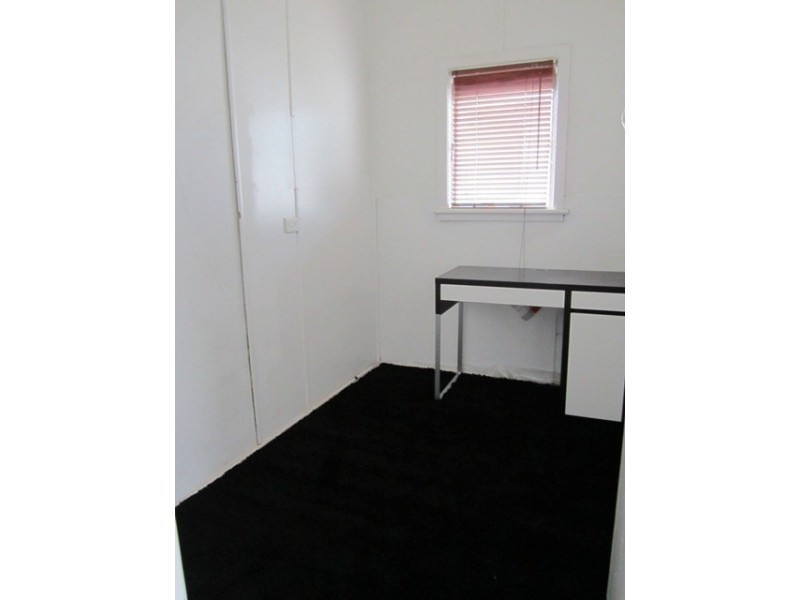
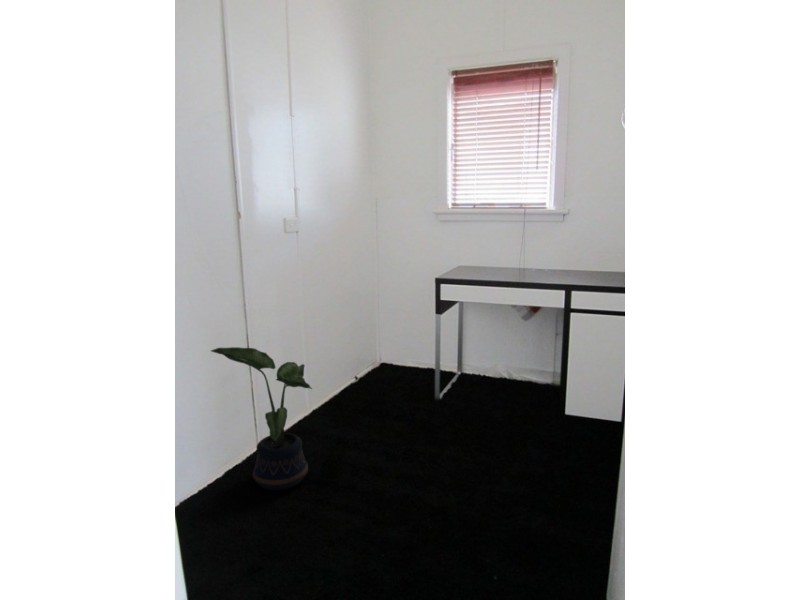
+ potted plant (281, 409)
